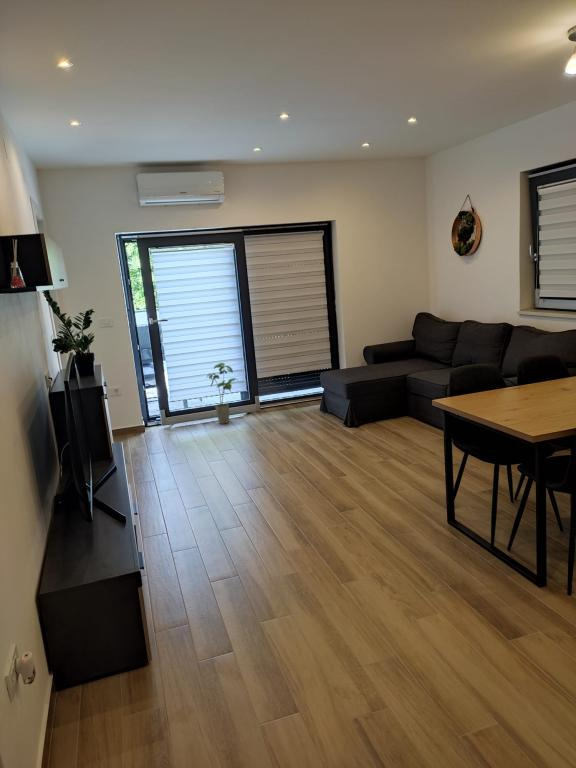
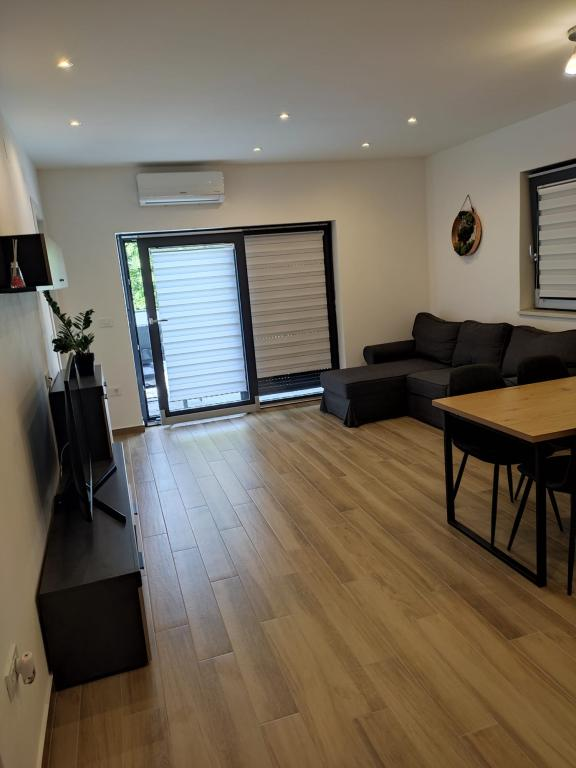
- house plant (224, 392)
